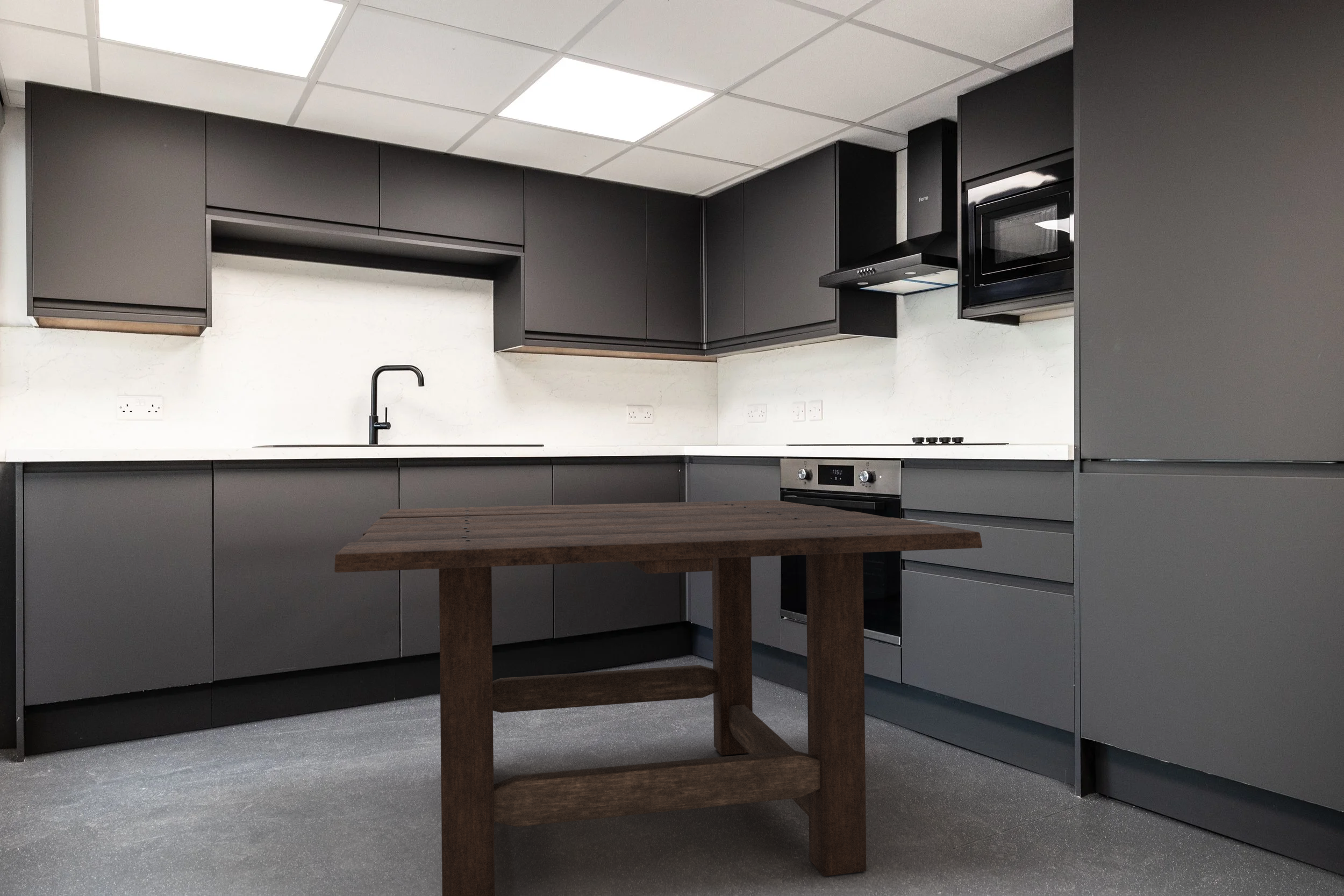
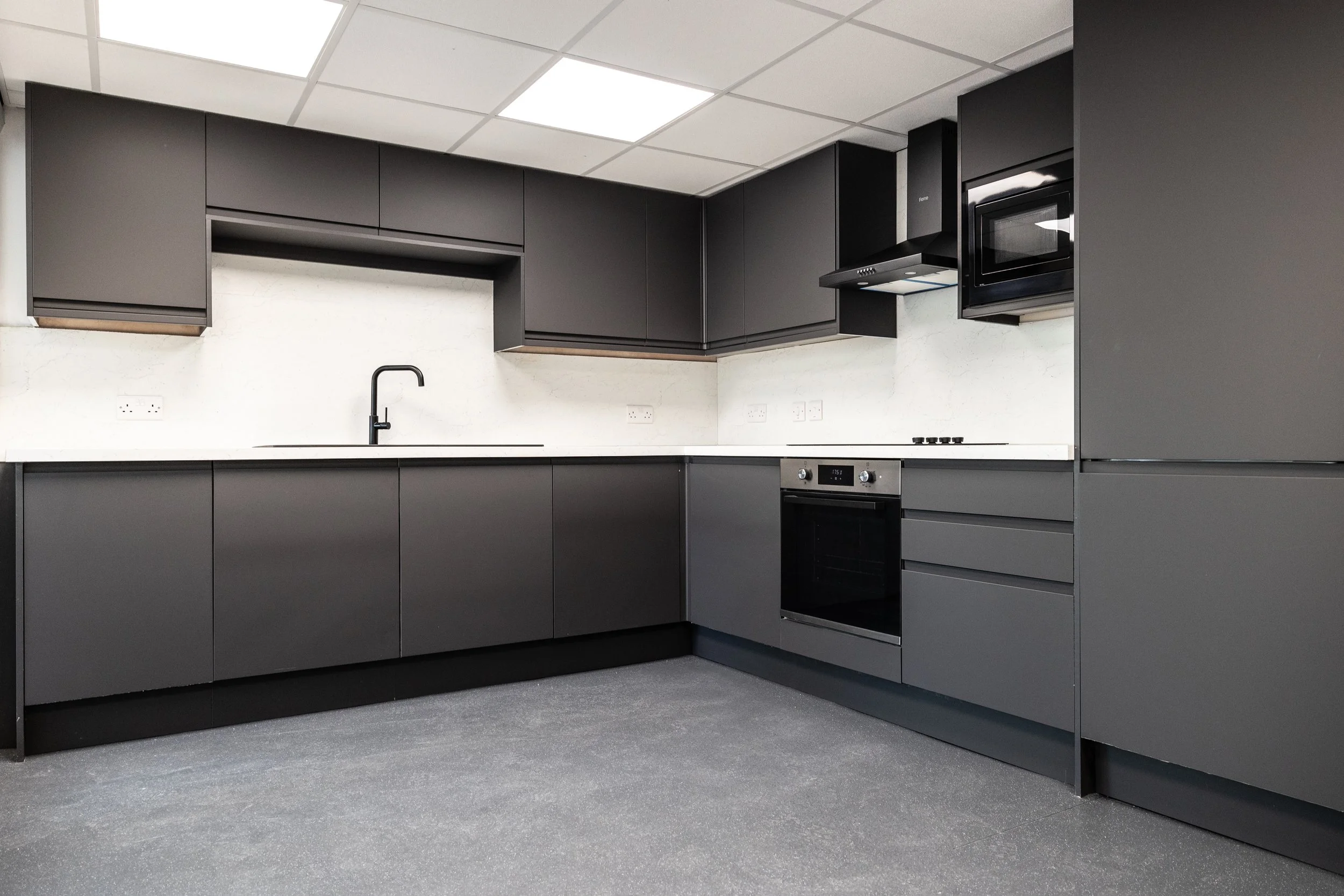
- dining table (629, 670)
